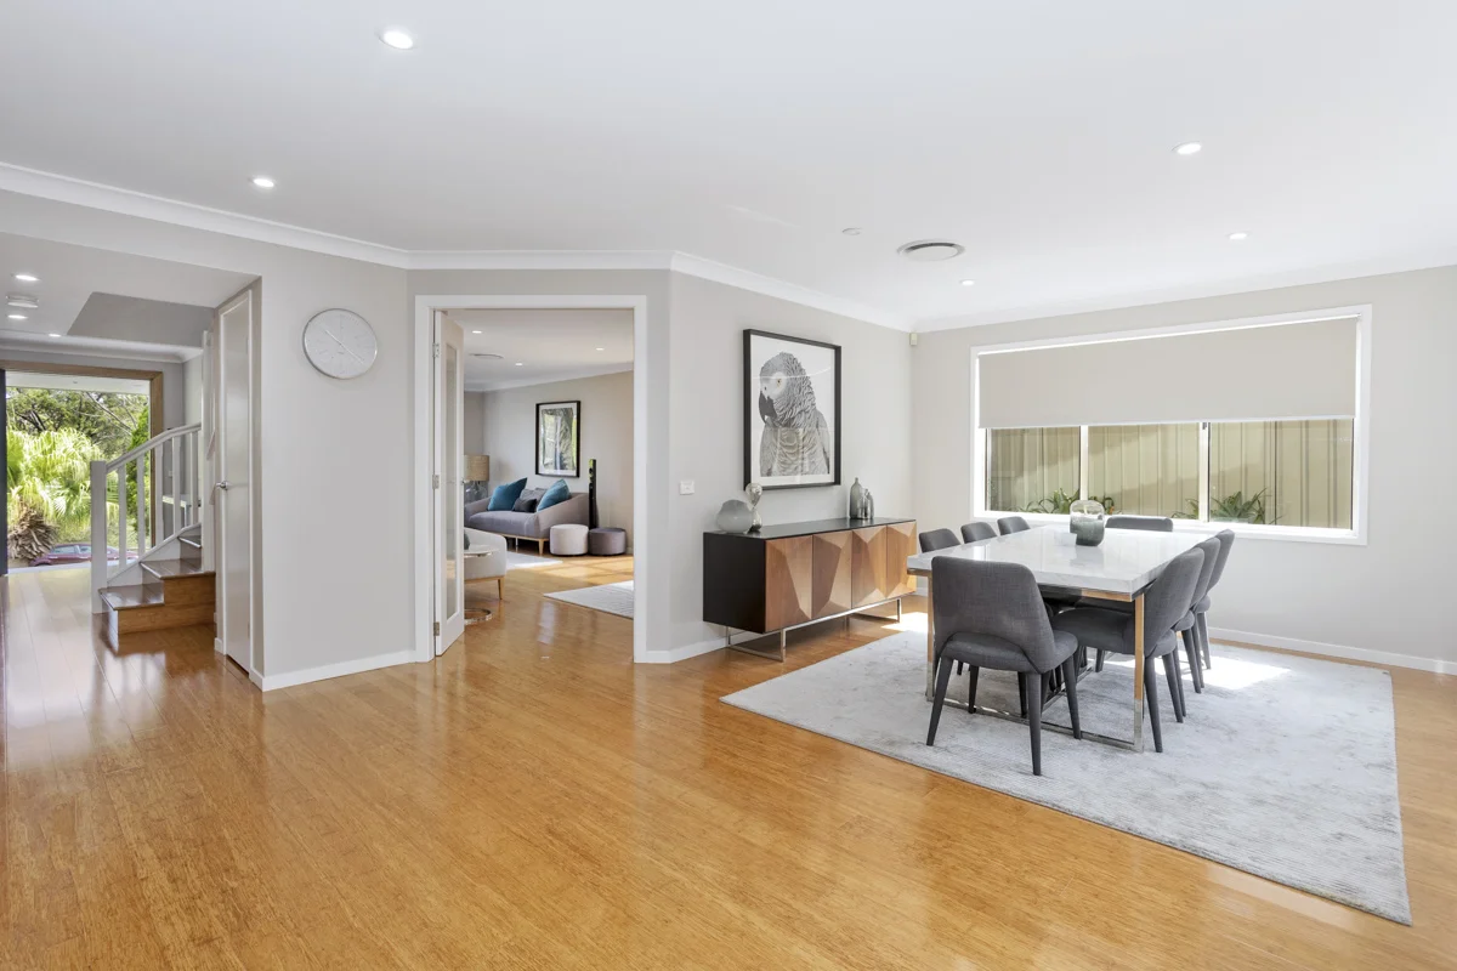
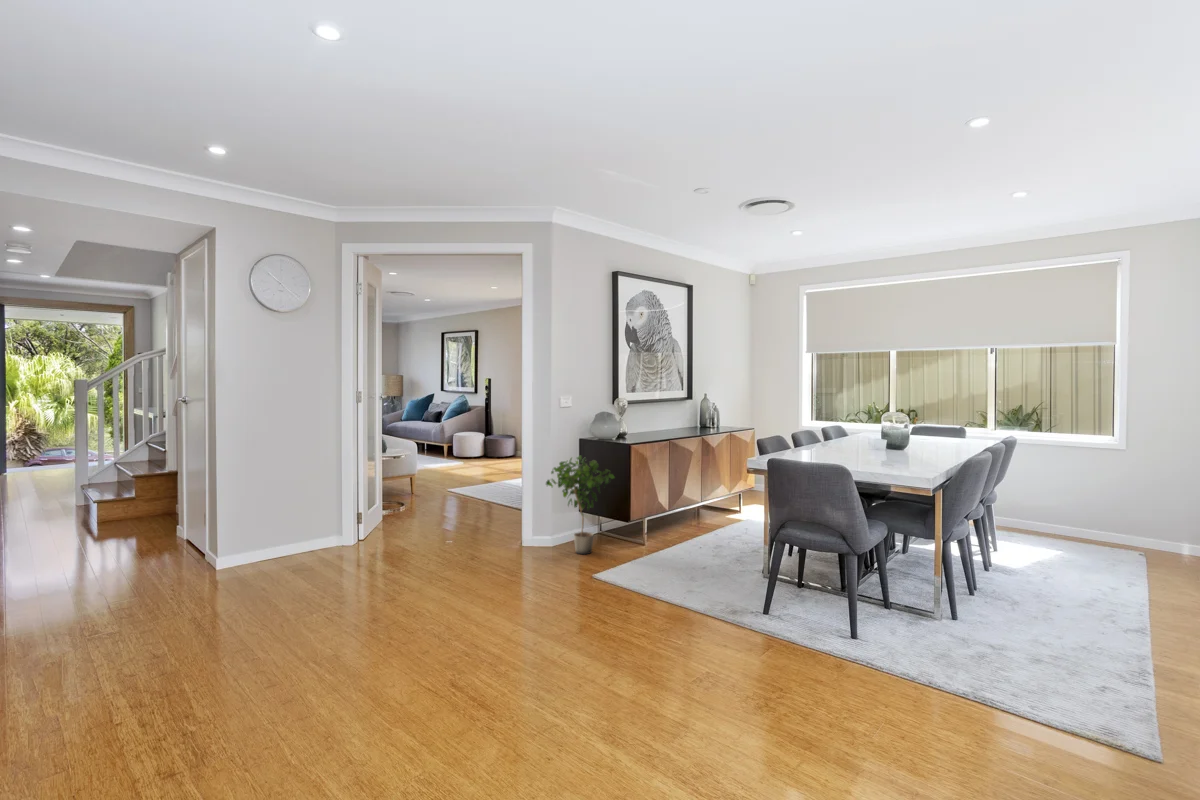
+ potted plant (580, 505)
